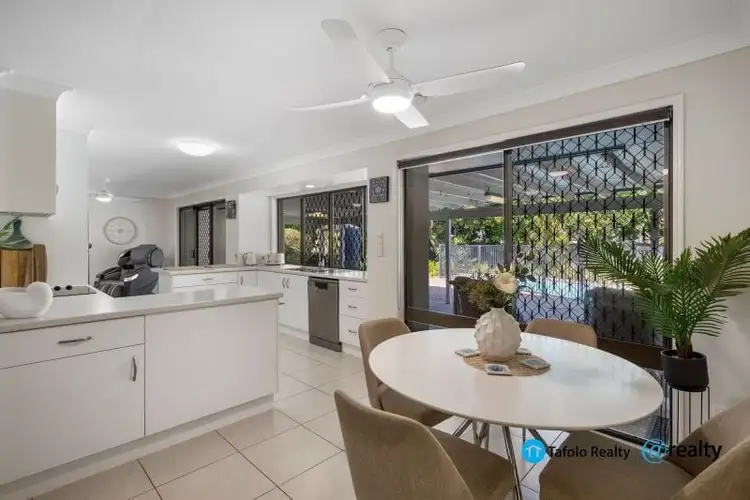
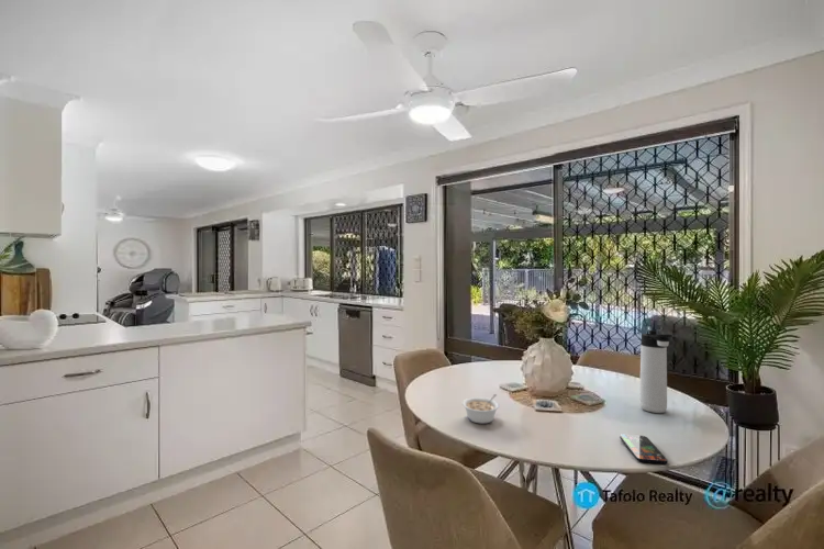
+ thermos bottle (656, 371)
+ smartphone (642, 448)
+ legume (480, 408)
